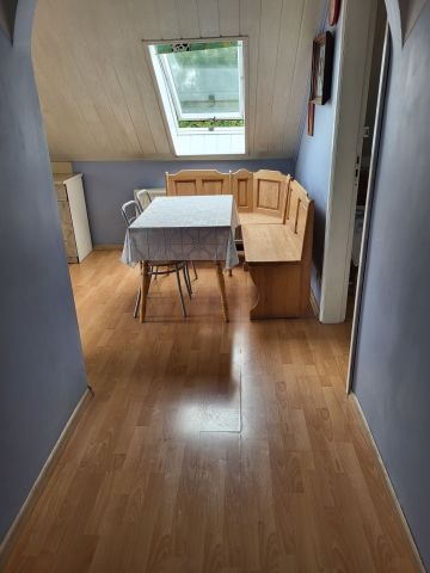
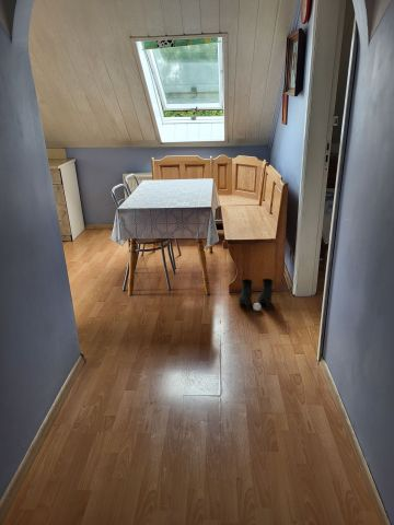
+ boots (251, 290)
